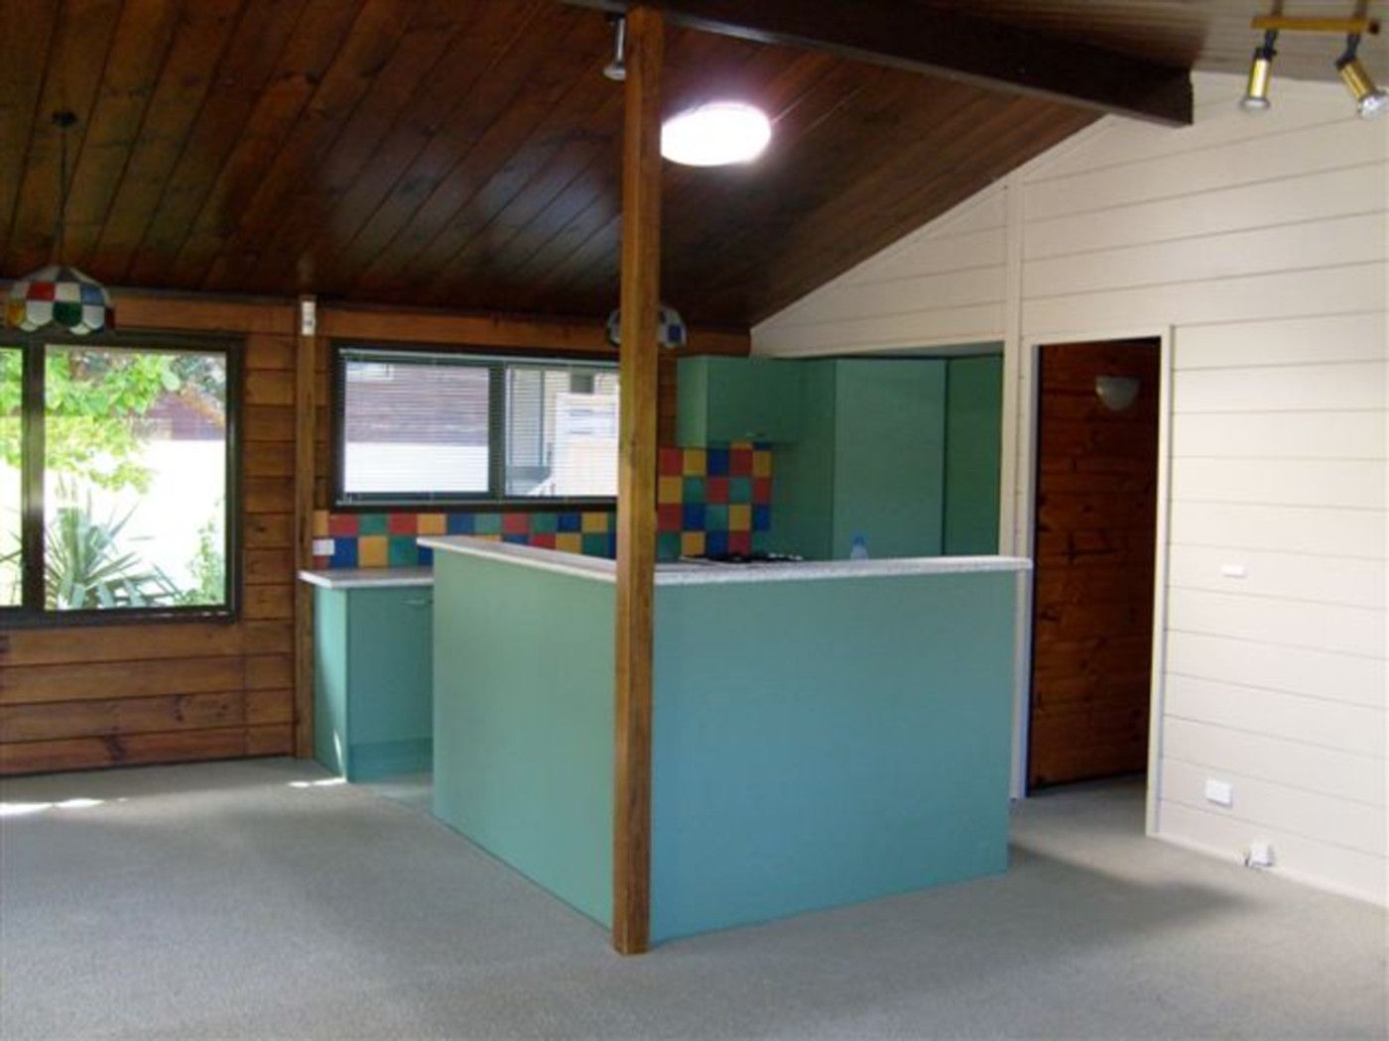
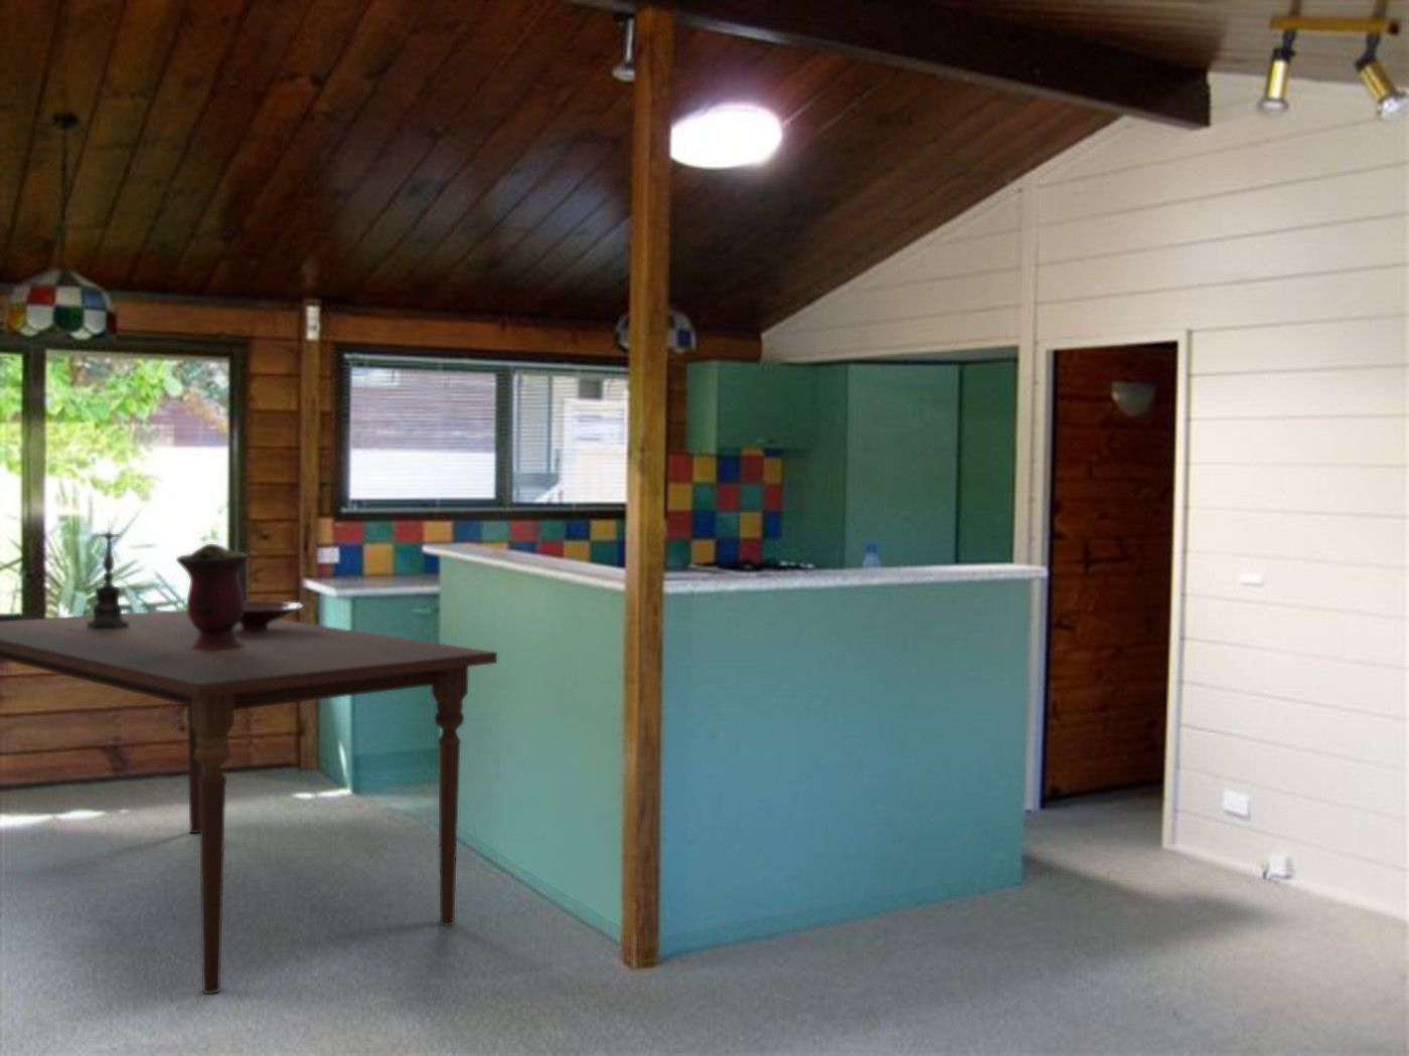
+ dining table (202, 768)
+ candle holder (108, 572)
+ bowl (255, 617)
+ vase (212, 595)
